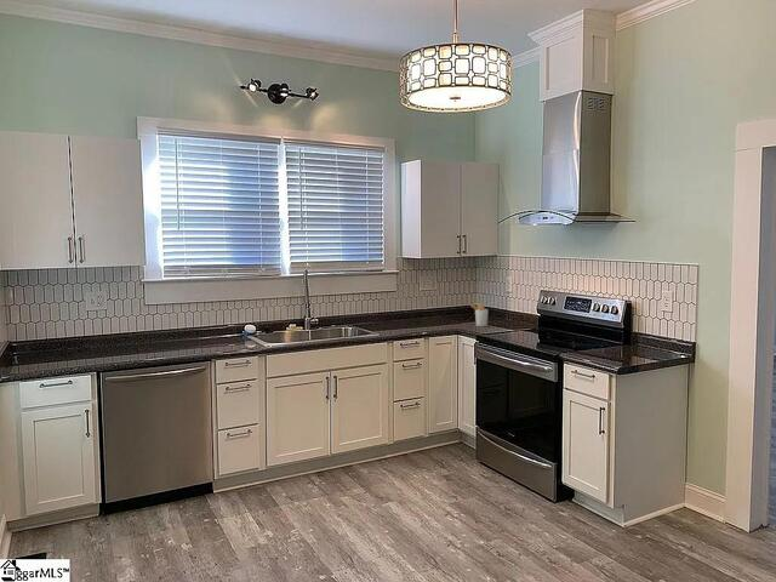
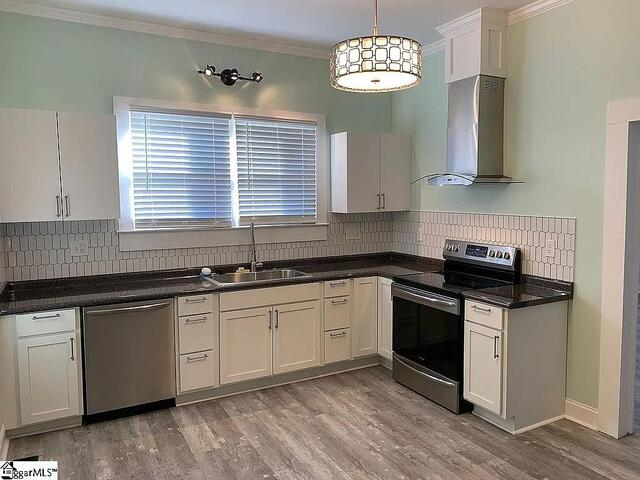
- utensil holder (478, 313)
